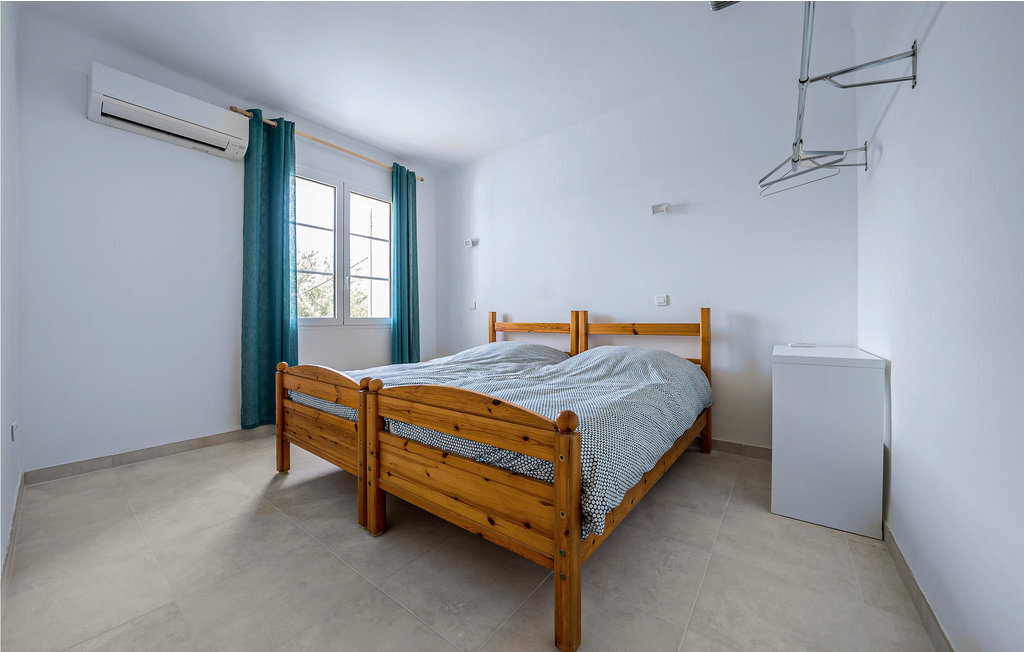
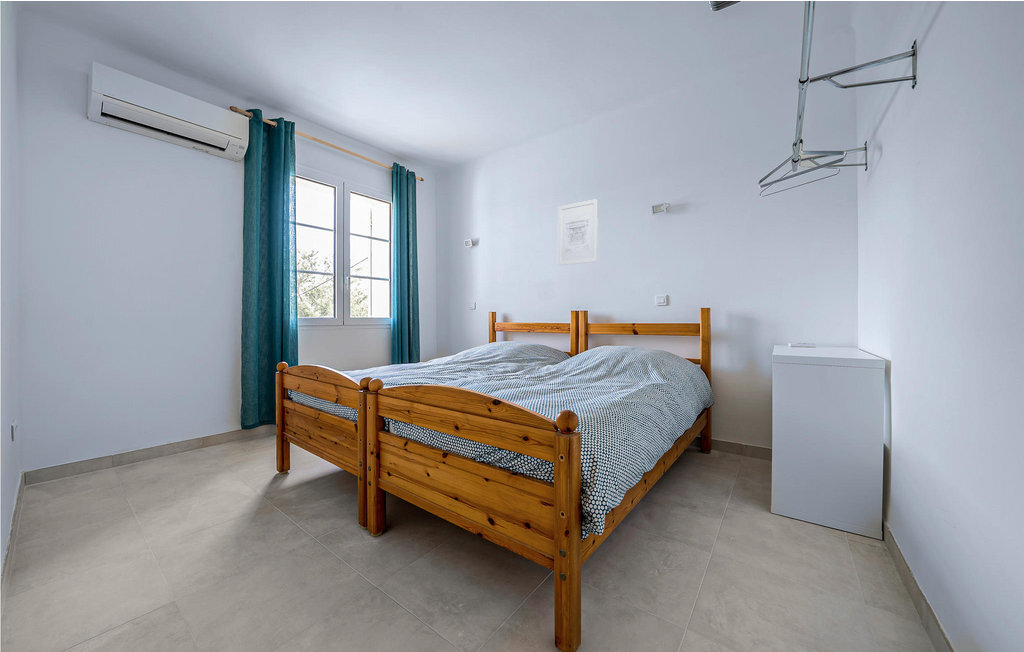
+ wall art (577, 233)
